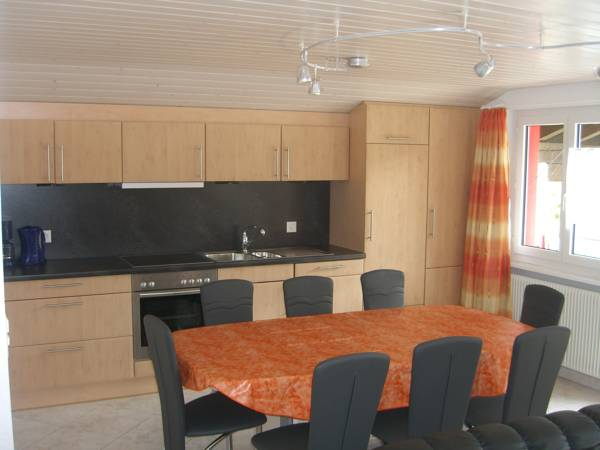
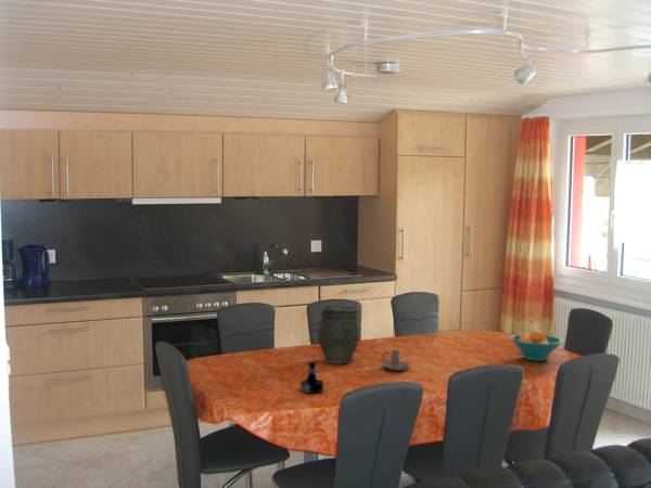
+ candle holder (393, 359)
+ fruit bowl (535, 344)
+ vase (337, 333)
+ tequila bottle (311, 375)
